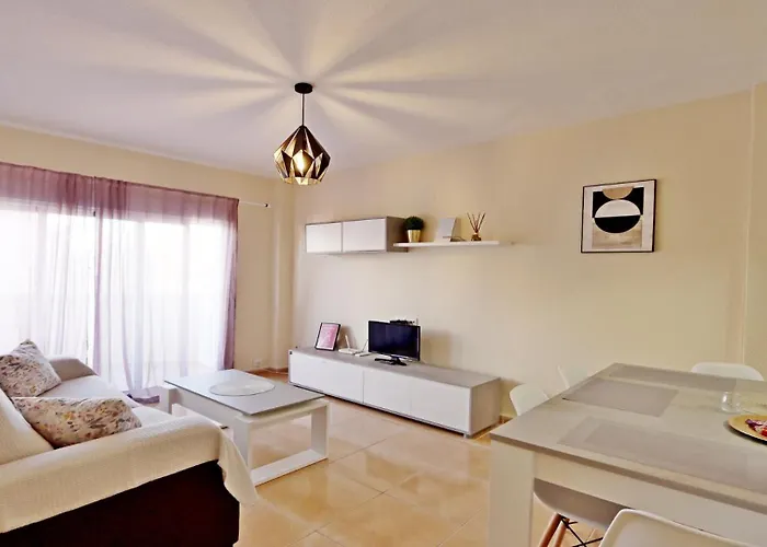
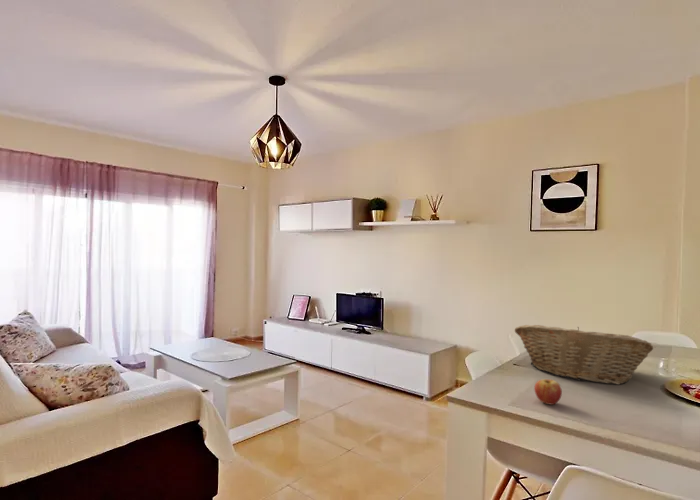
+ fruit basket (578, 348)
+ fruit (547, 390)
